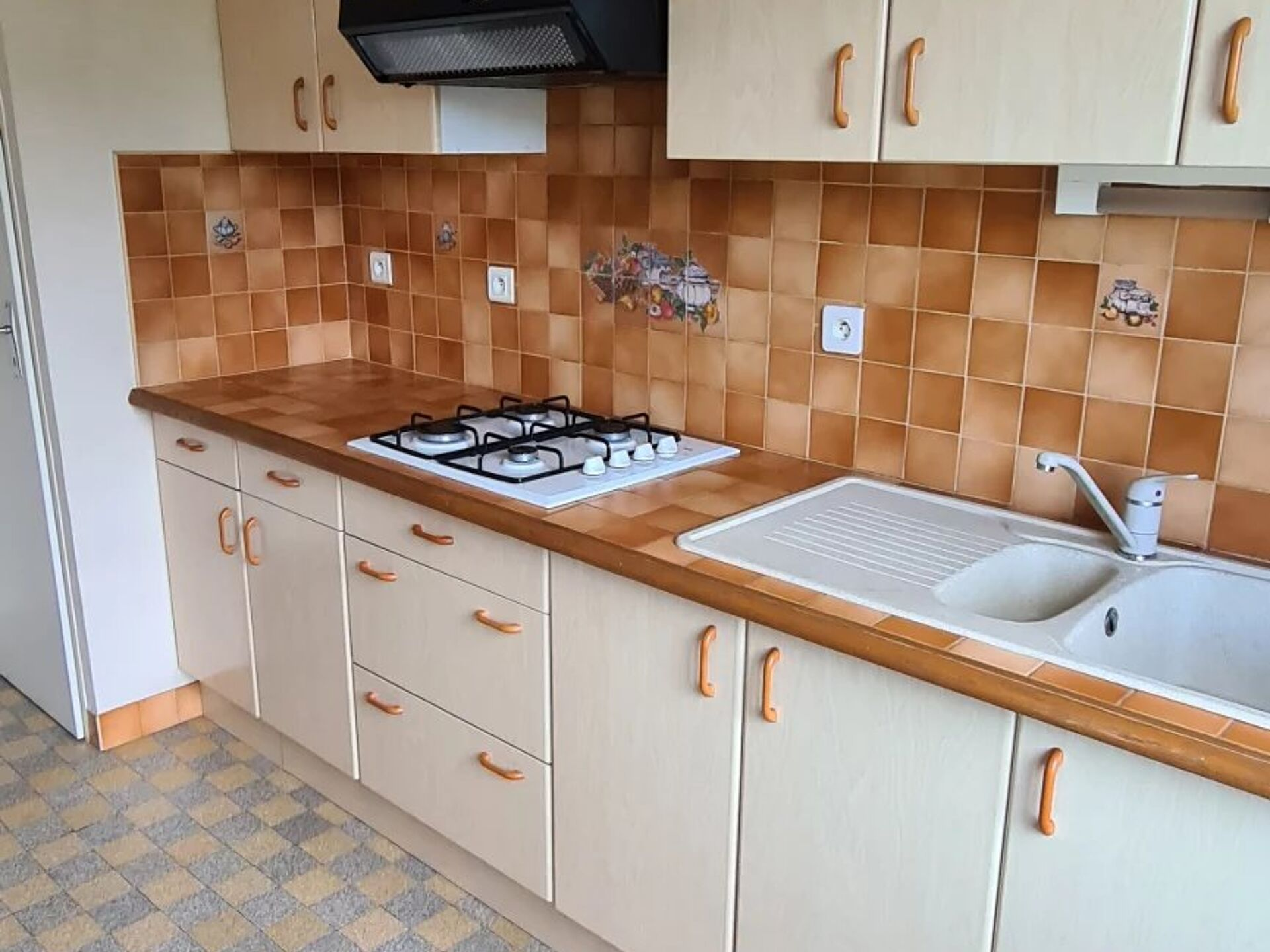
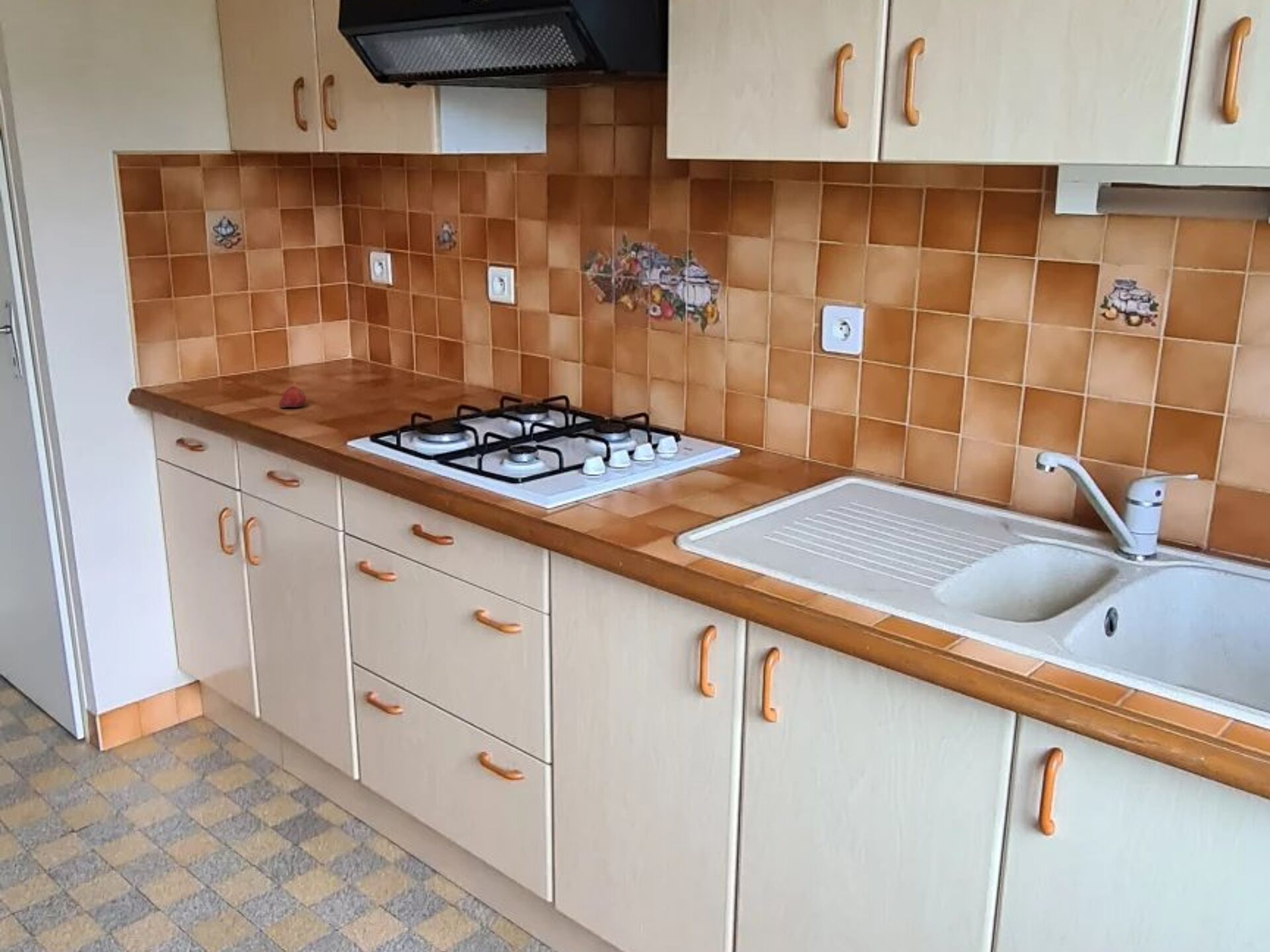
+ fruit (292, 397)
